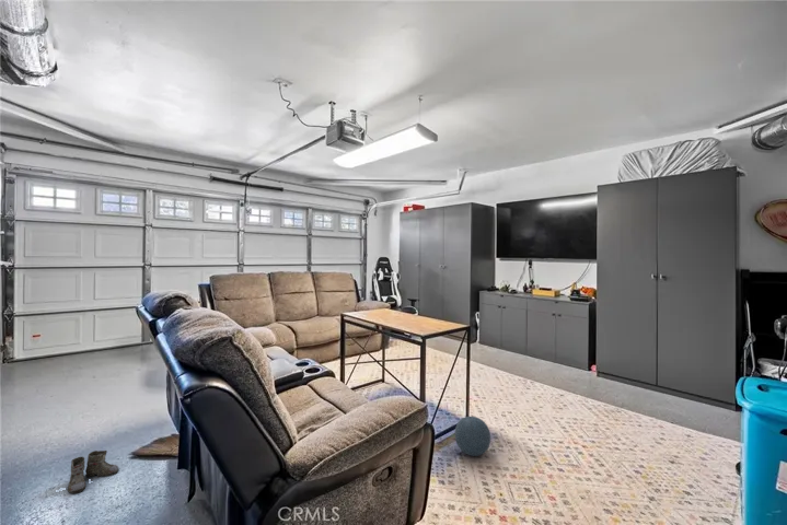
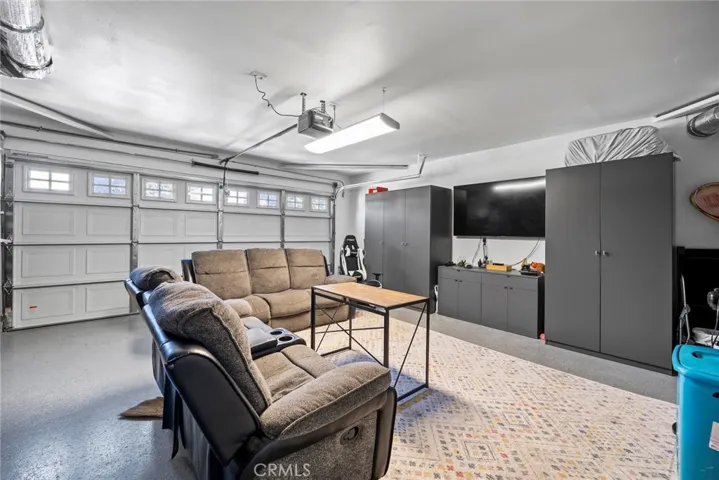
- boots (89, 468)
- ball (472, 435)
